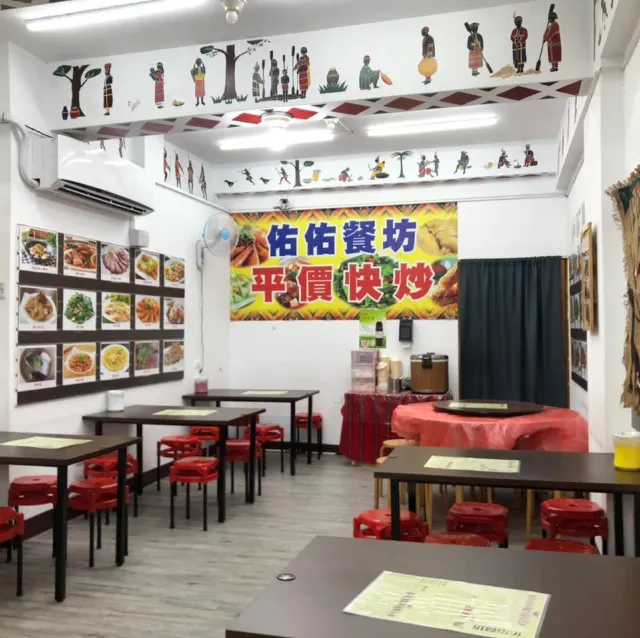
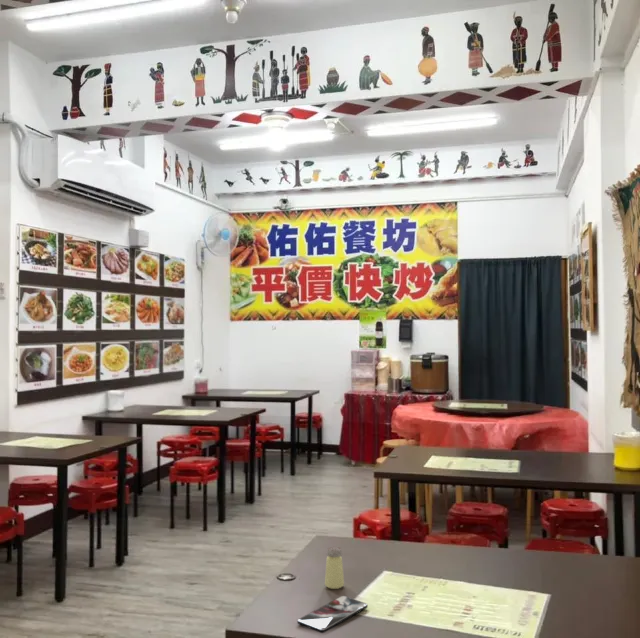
+ smartphone (333, 613)
+ saltshaker (334, 566)
